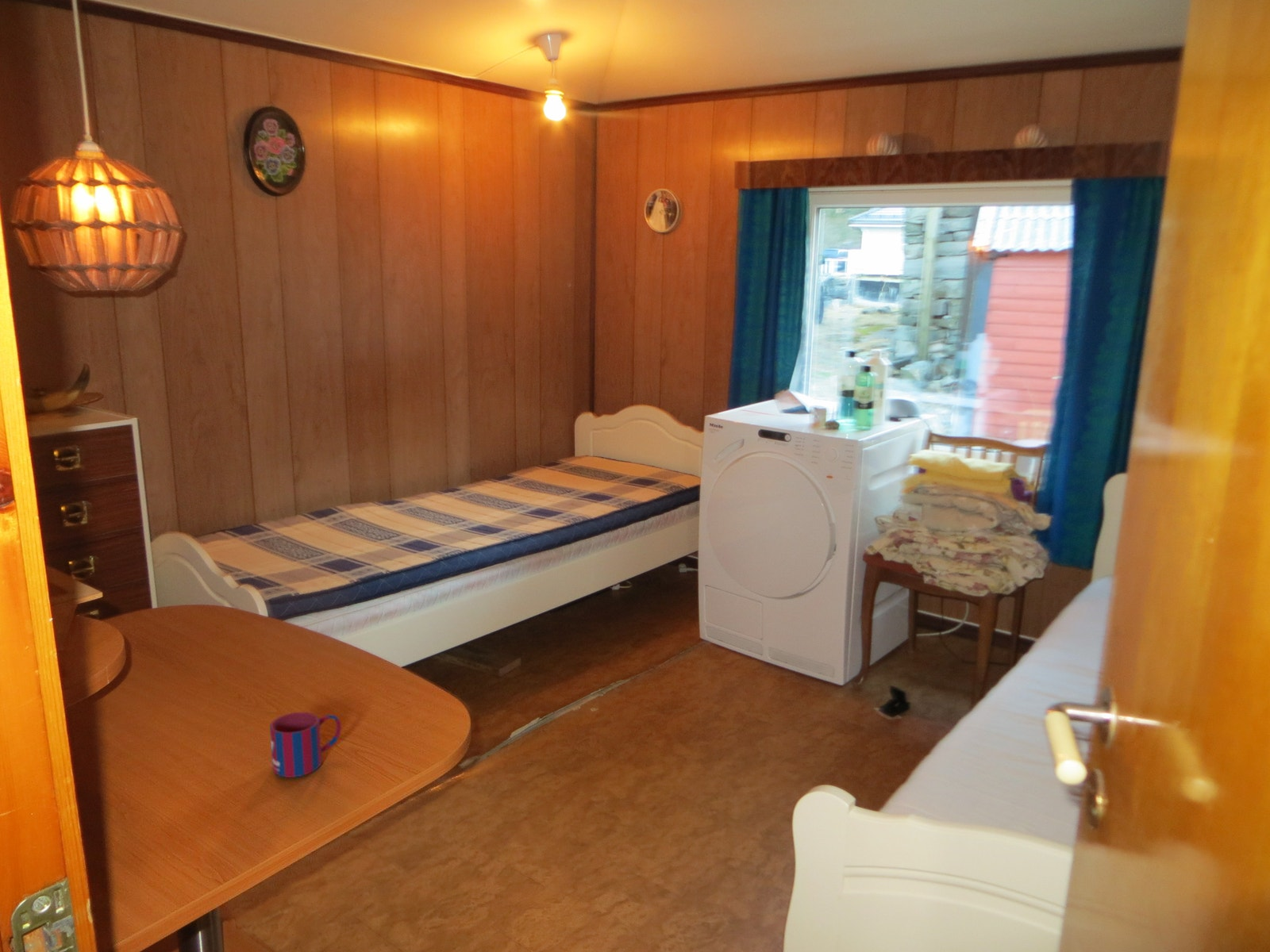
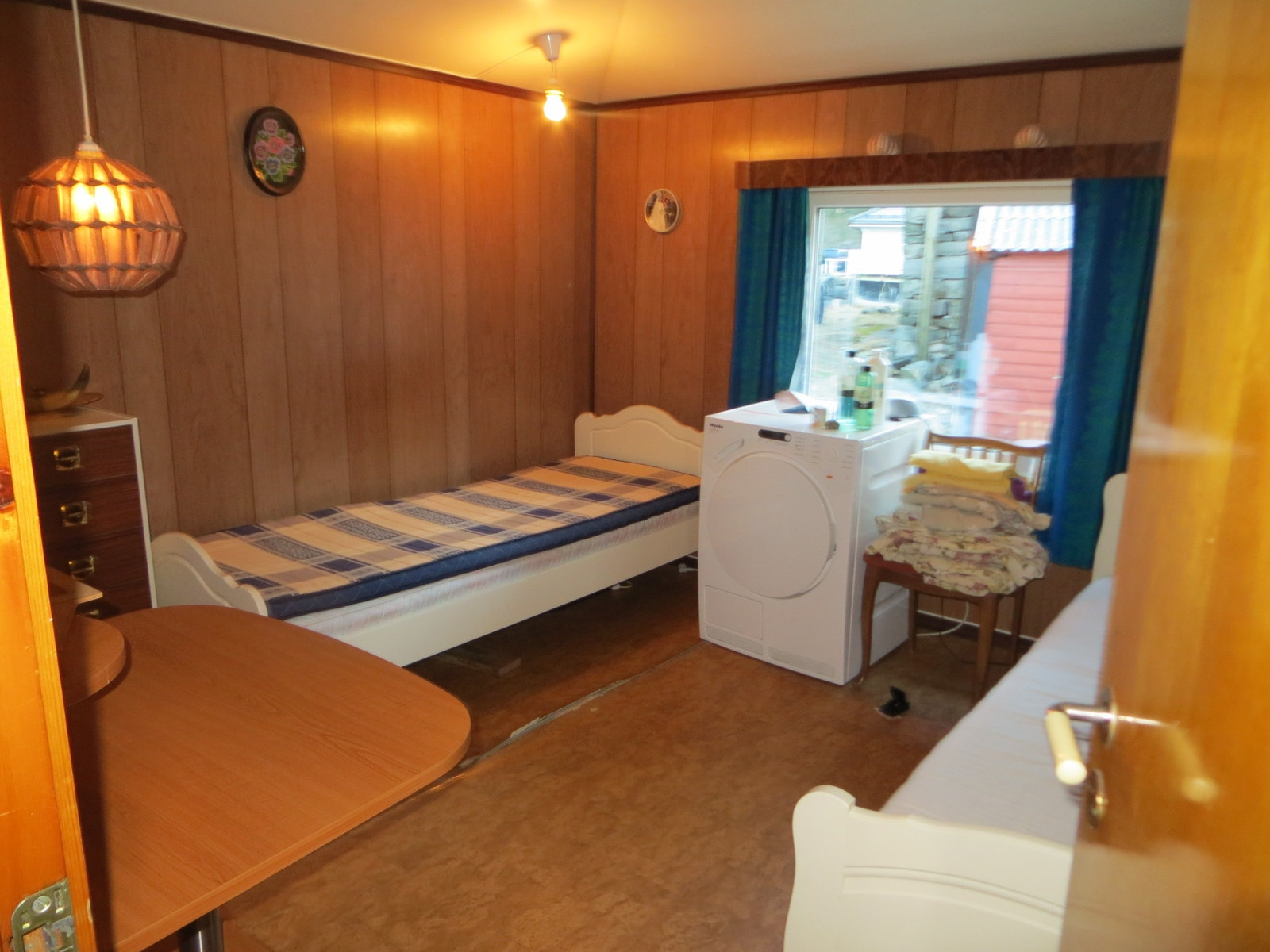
- mug (307, 741)
